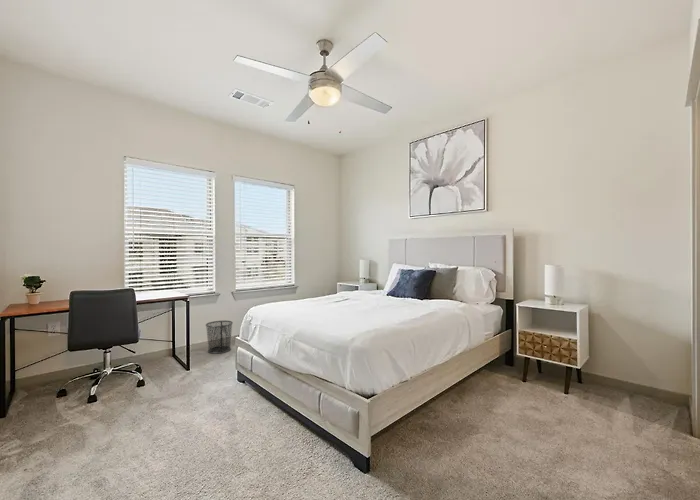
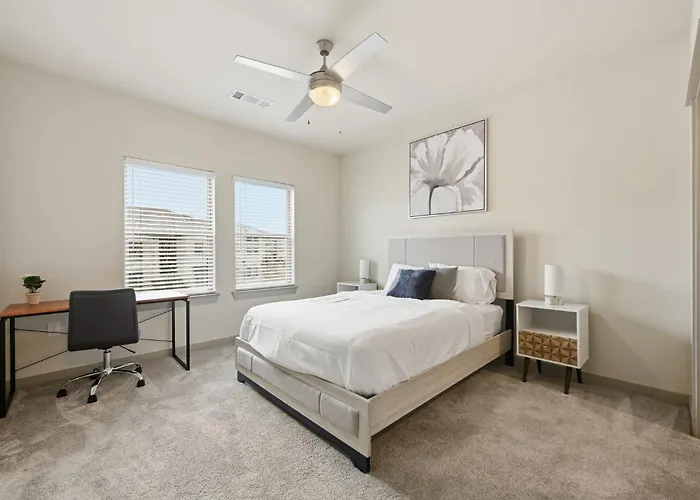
- waste bin (218, 336)
